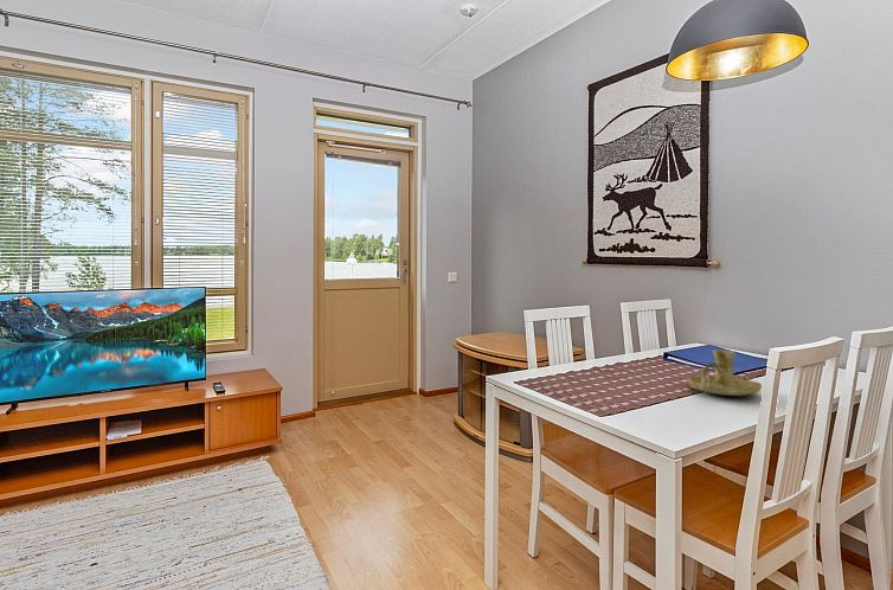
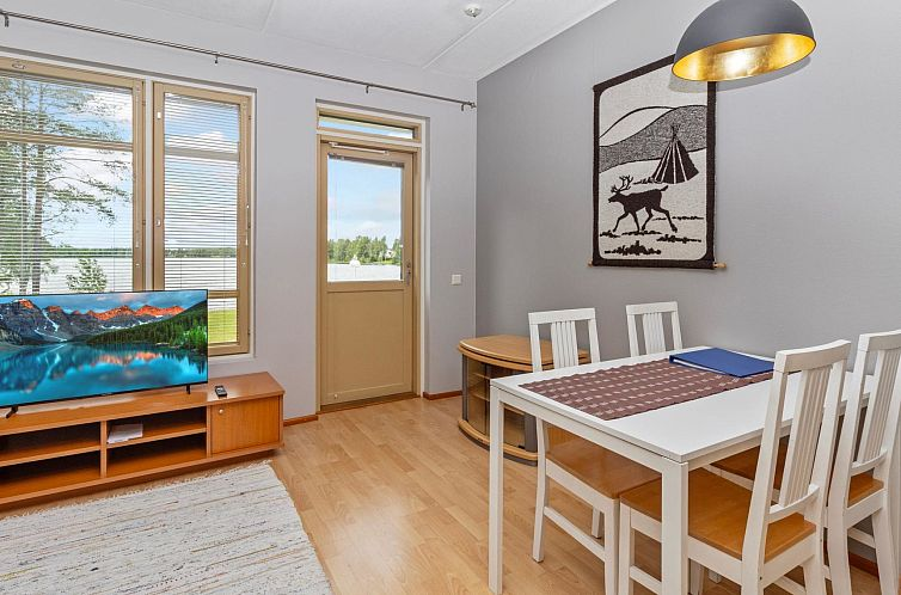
- candle holder (720, 372)
